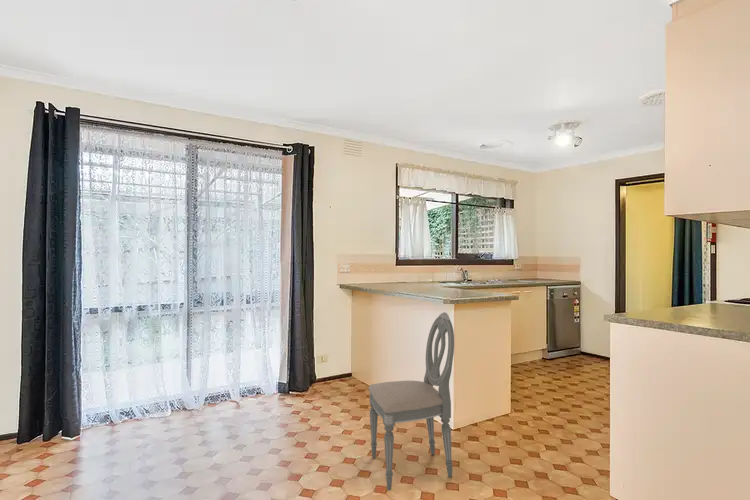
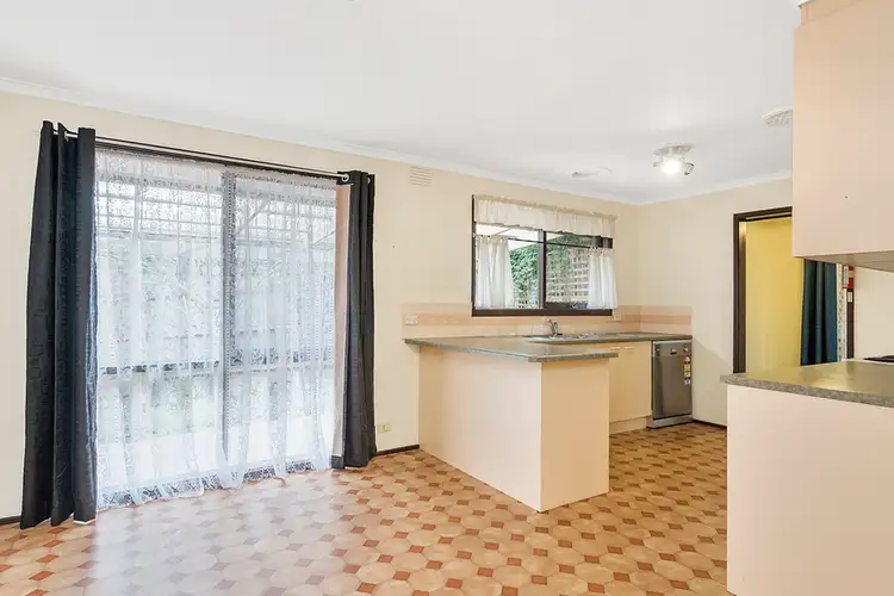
- dining chair (411, 390)
